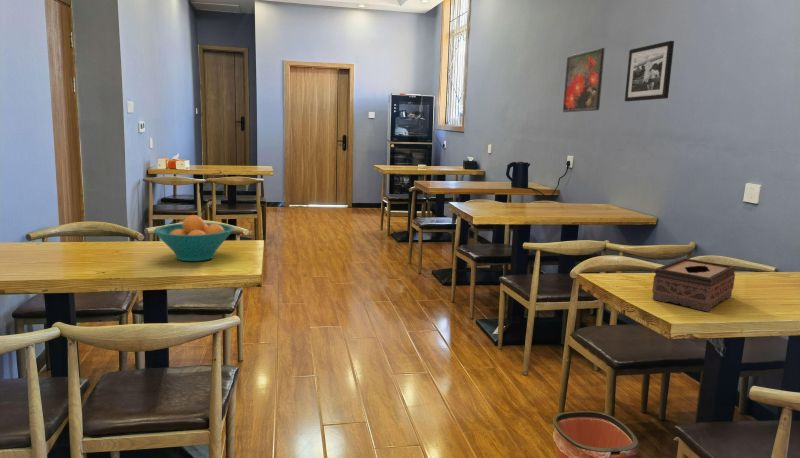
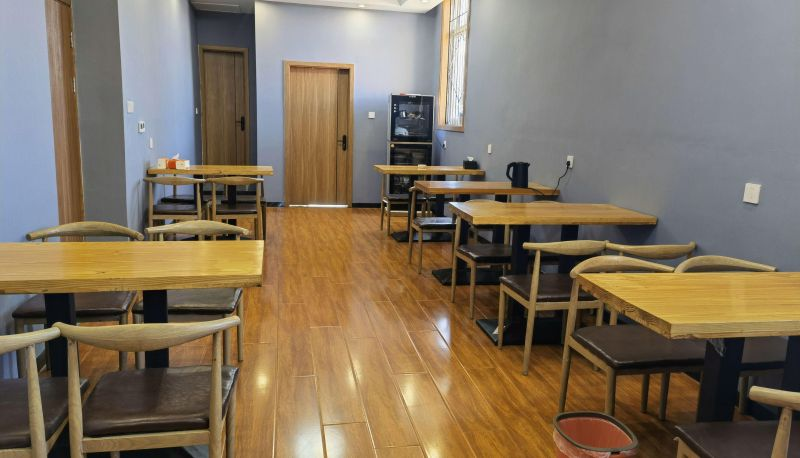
- tissue box (694, 282)
- fruit bowl (194, 236)
- picture frame (647, 73)
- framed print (582, 82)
